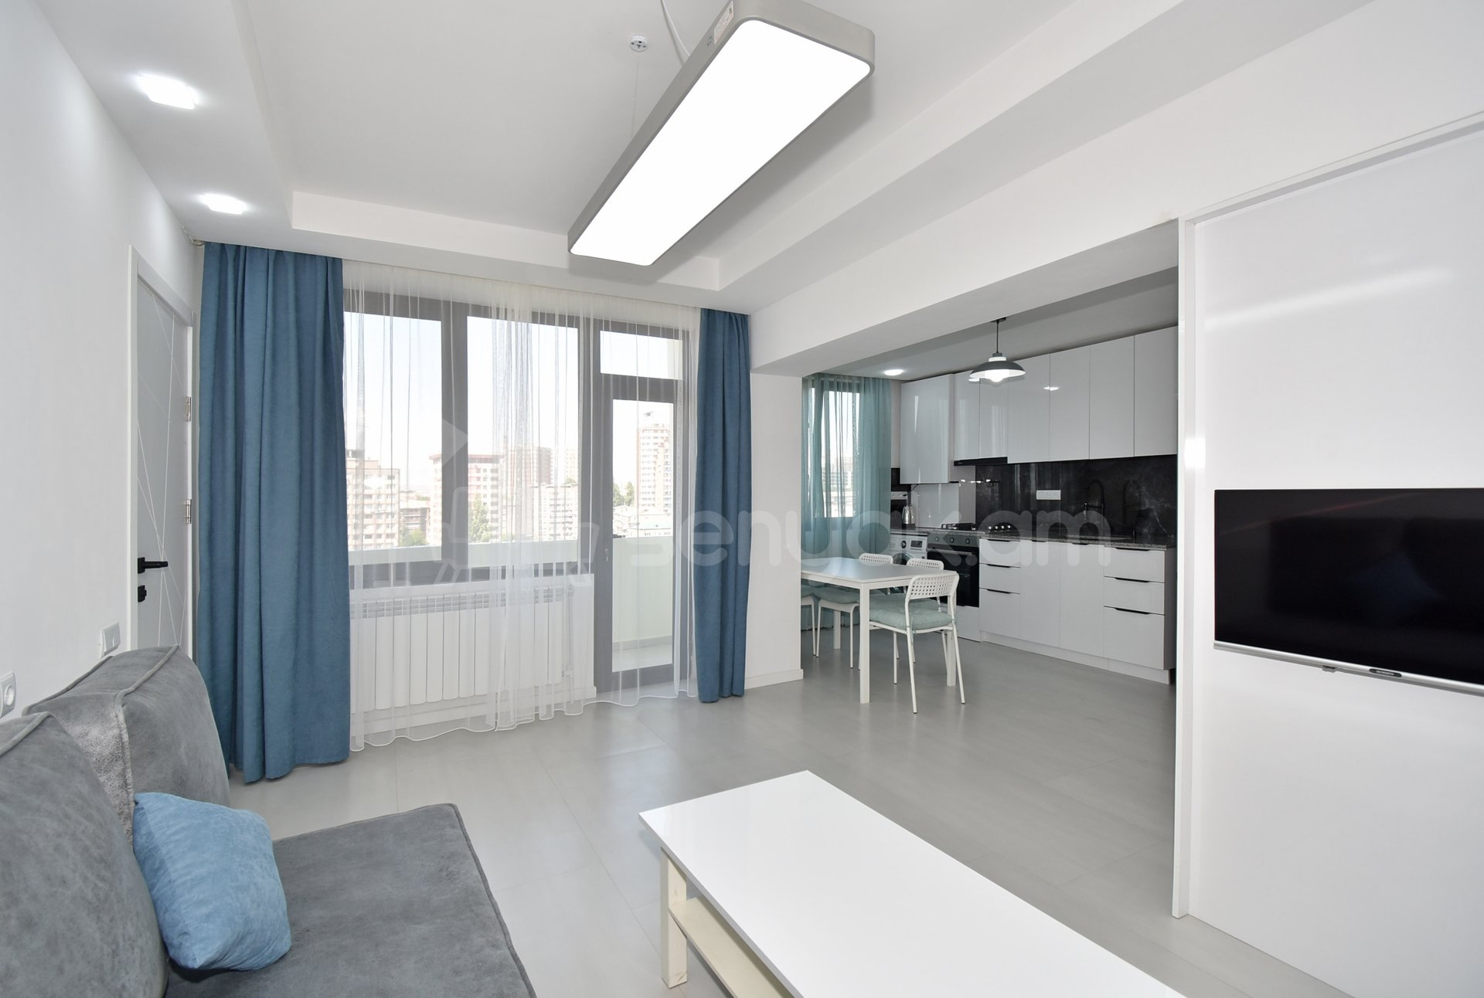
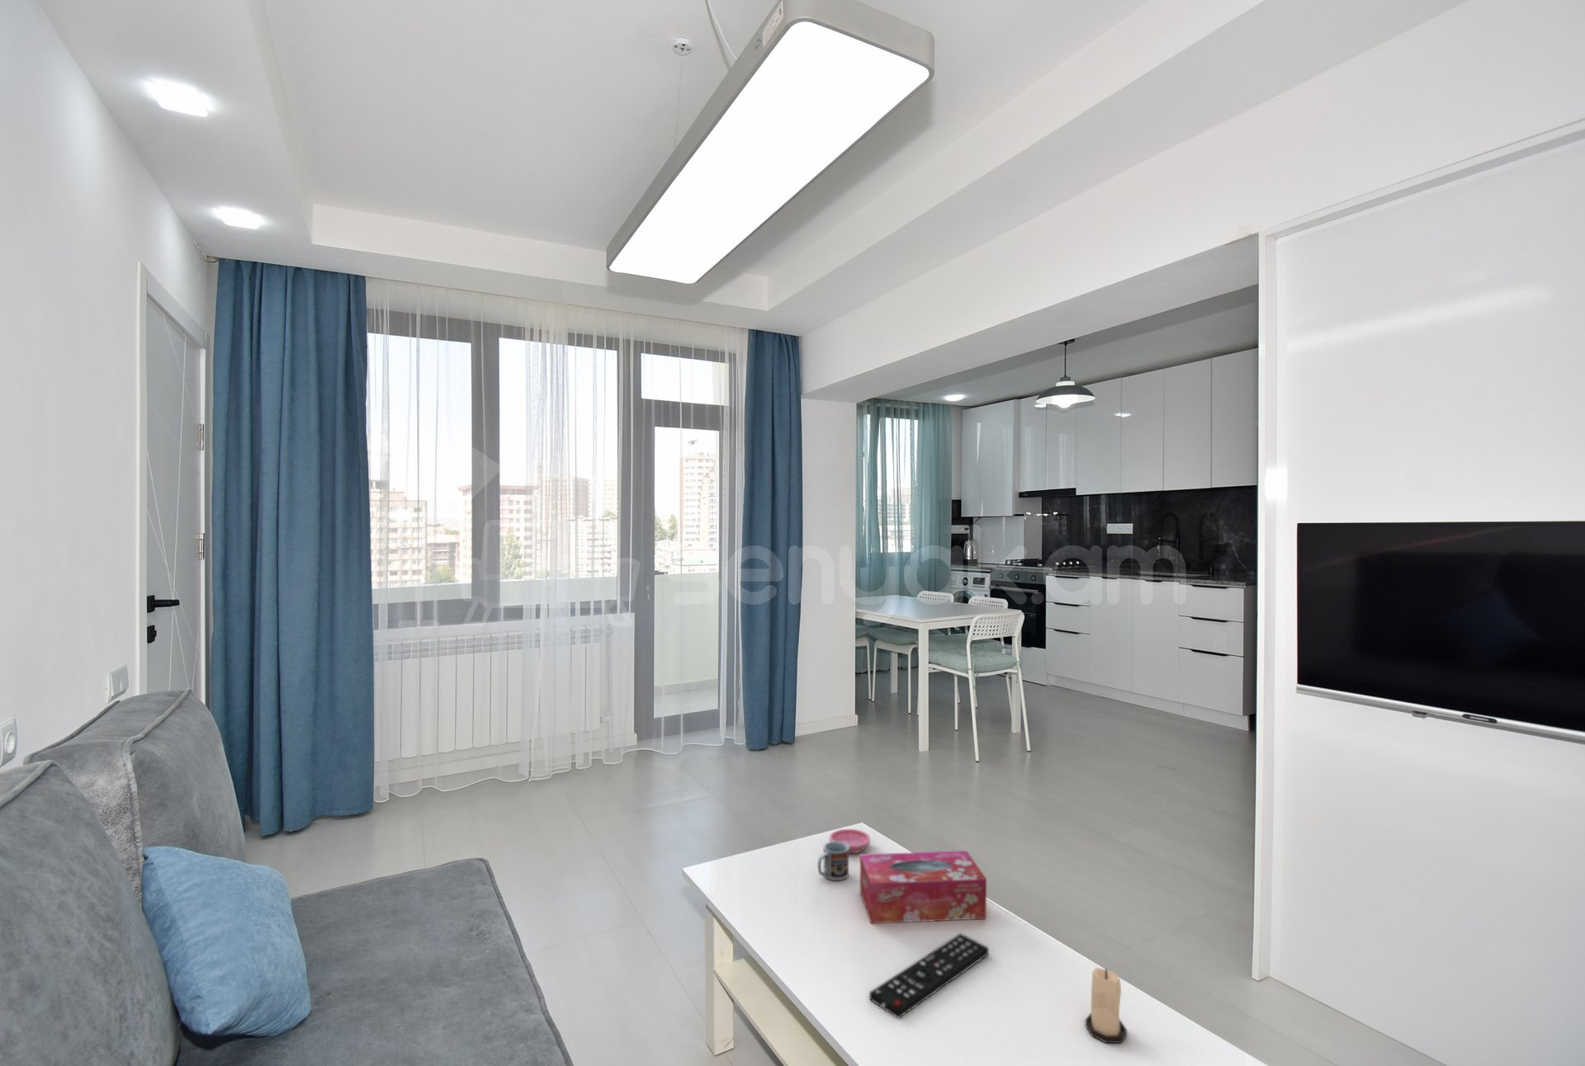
+ tissue box (921, 885)
+ candle (1105, 999)
+ cup (832, 861)
+ remote control (932, 971)
+ saucer (850, 841)
